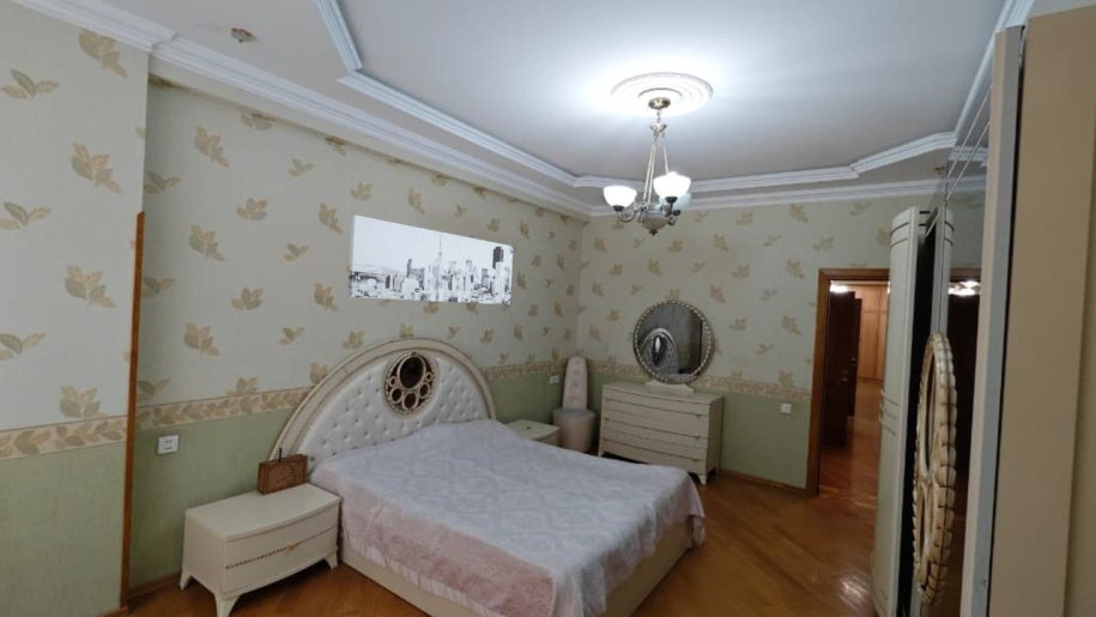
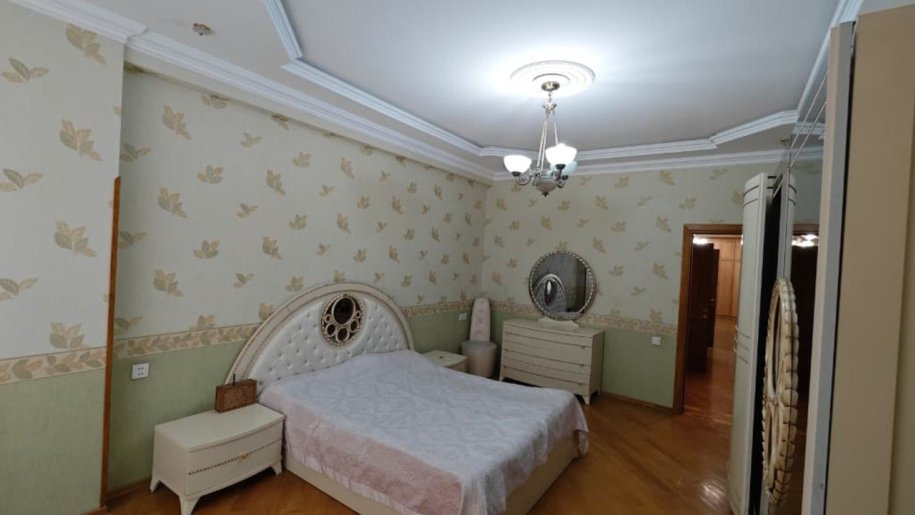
- wall art (443, 267)
